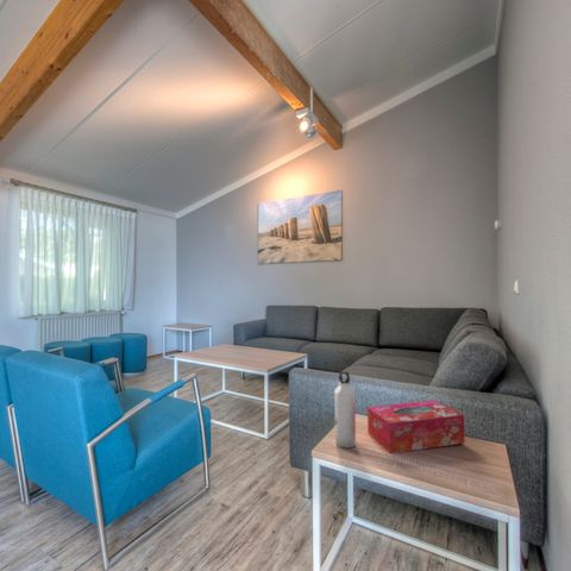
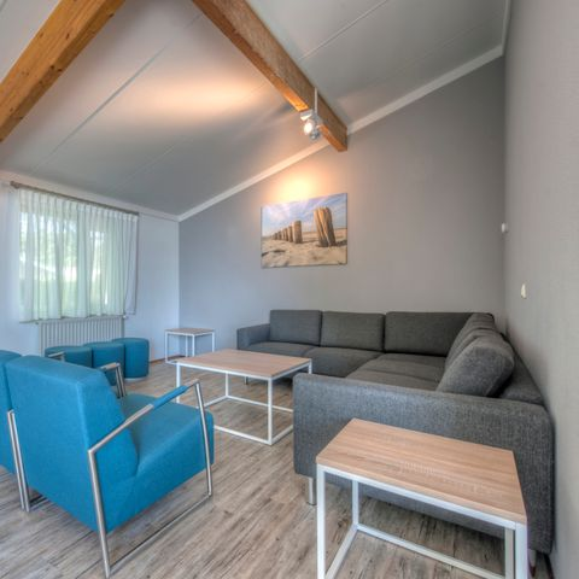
- tissue box (414, 423)
- water bottle (344, 407)
